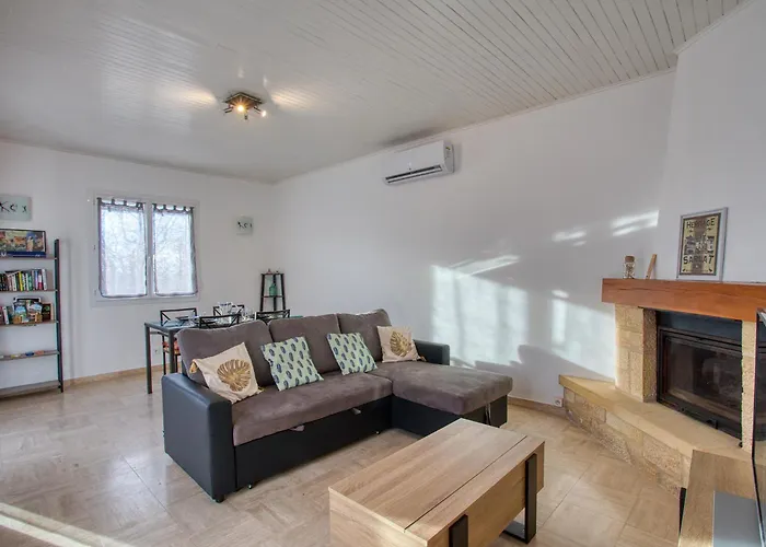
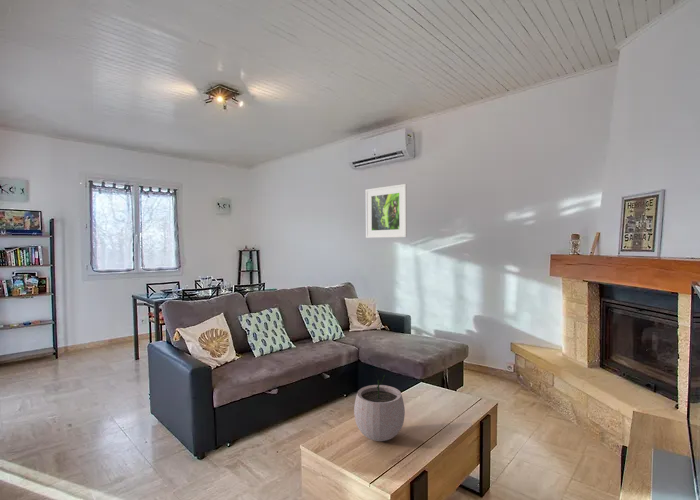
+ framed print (385, 212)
+ plant pot (379, 405)
